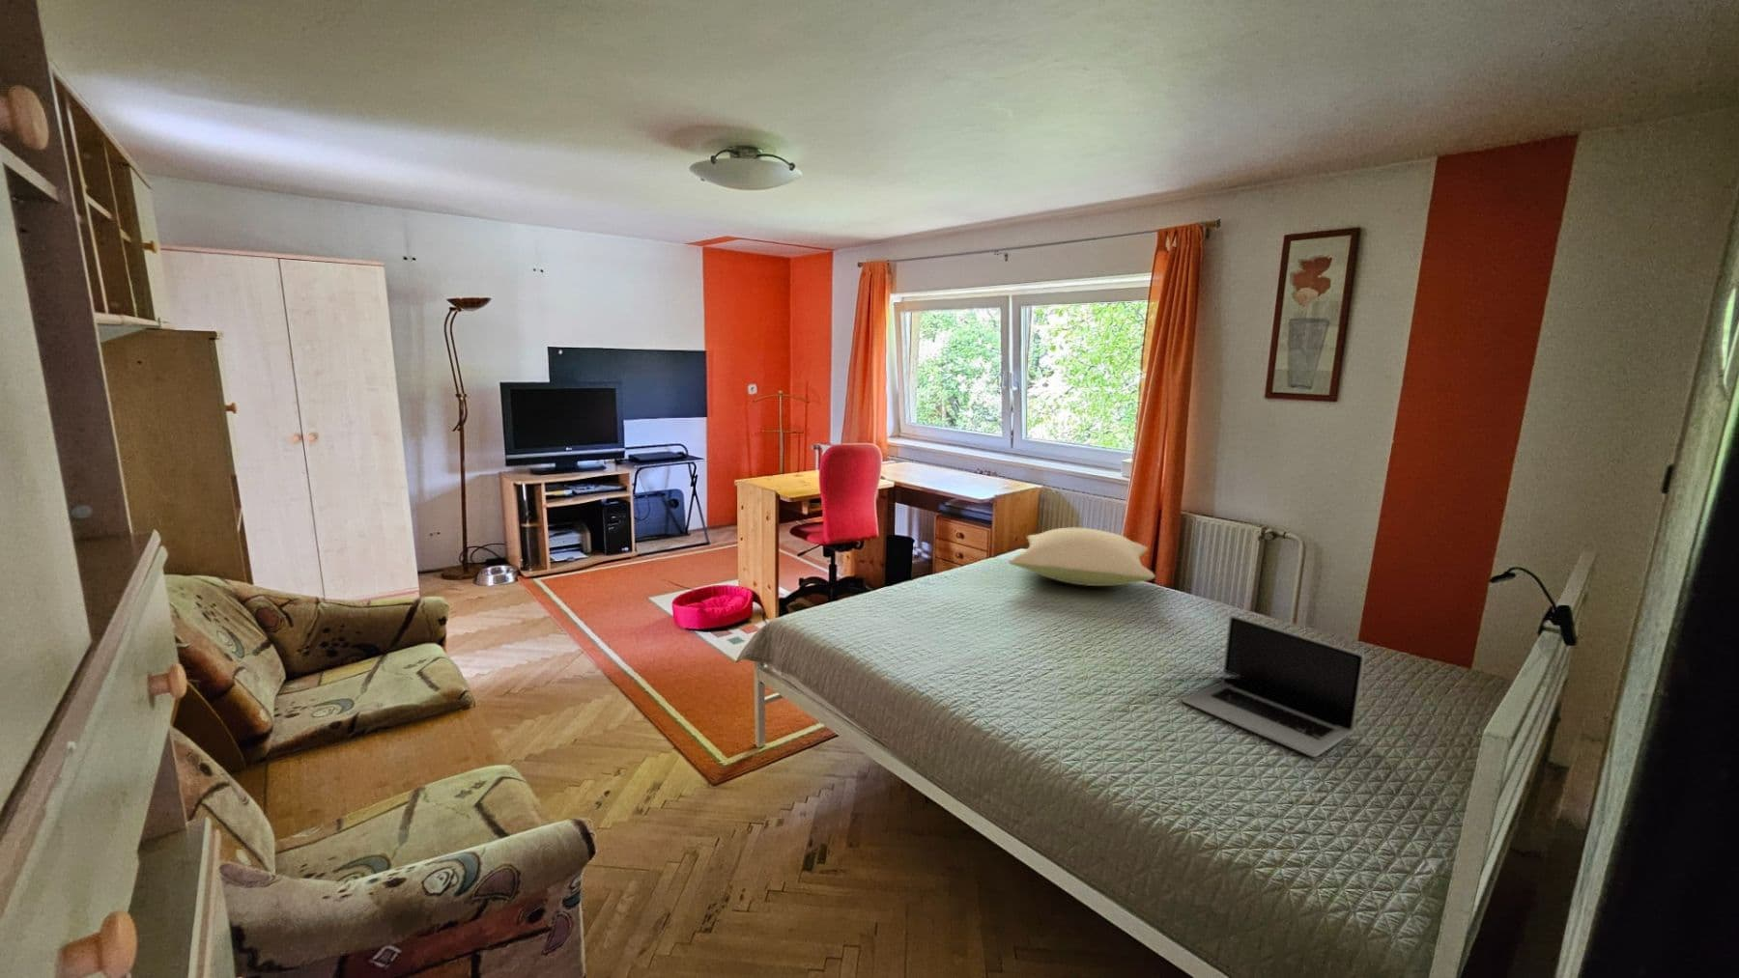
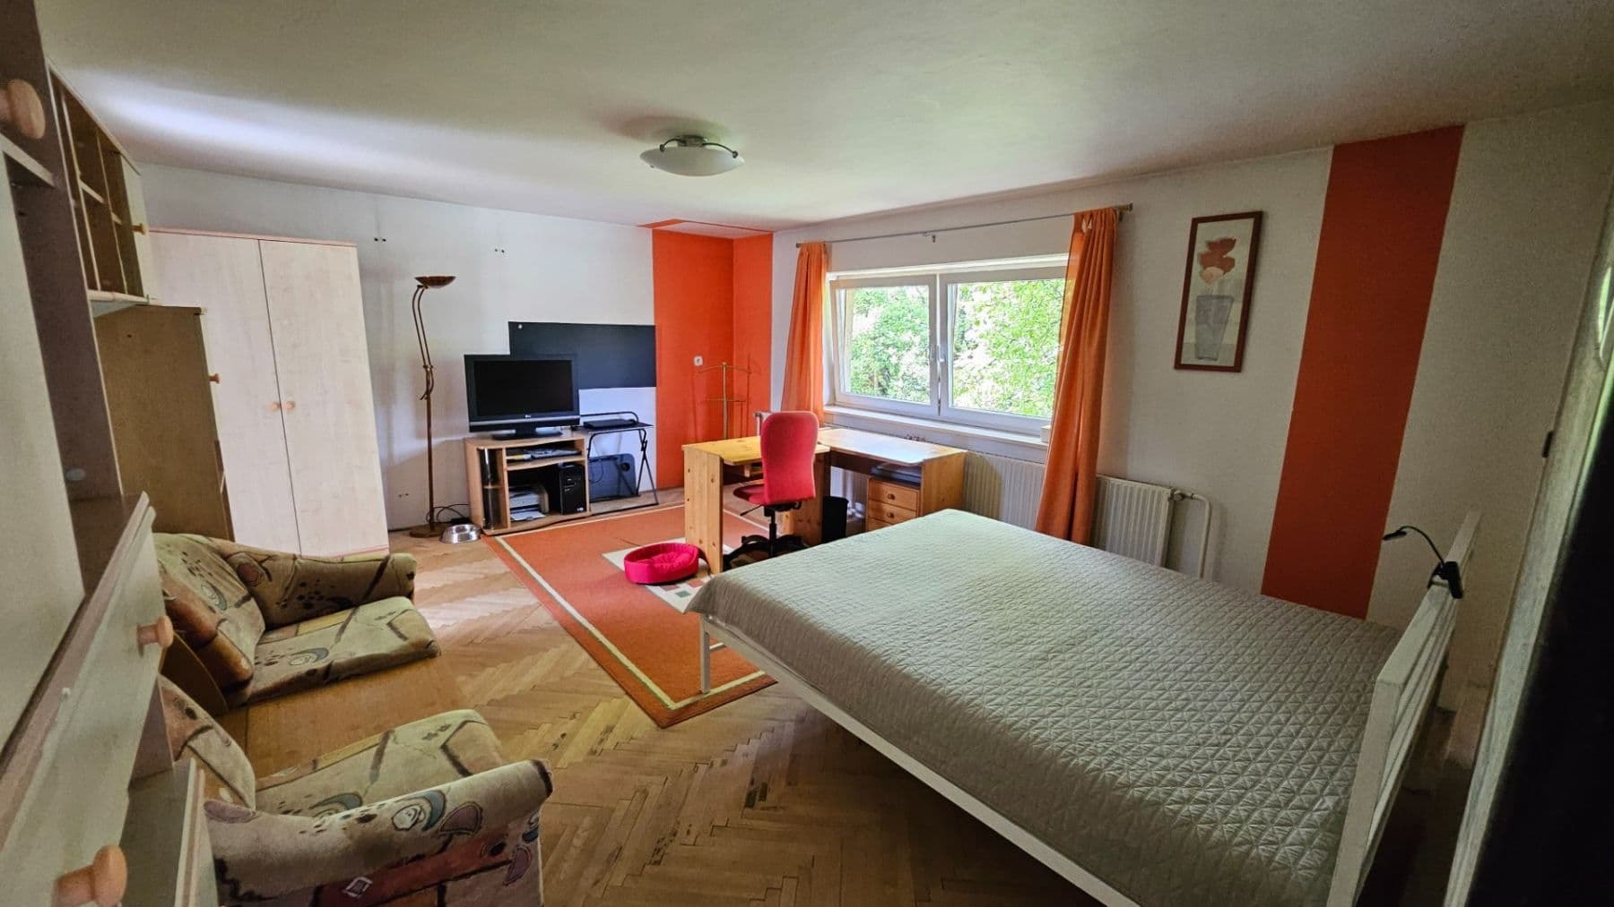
- laptop (1268, 679)
- pillow (1081, 554)
